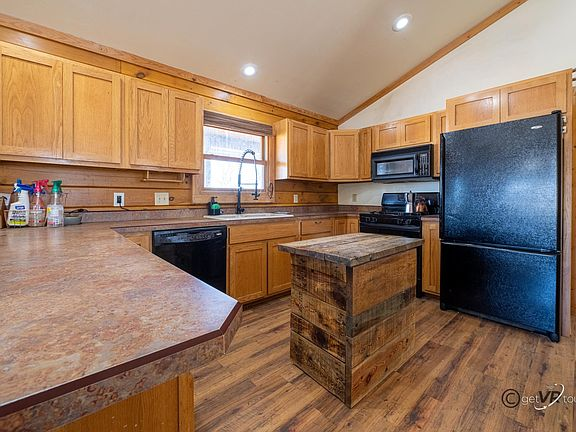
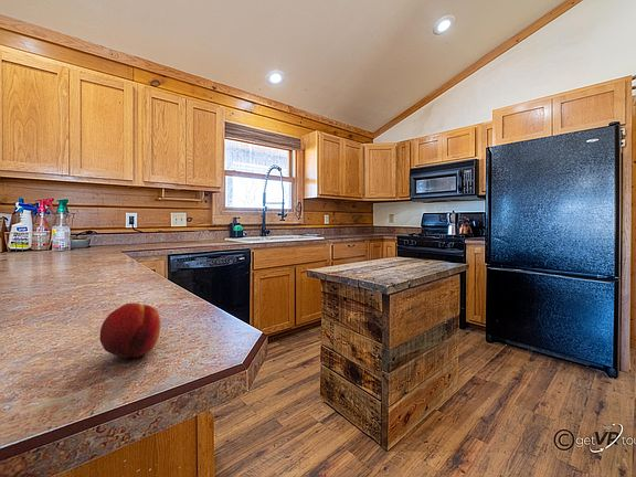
+ fruit (131, 329)
